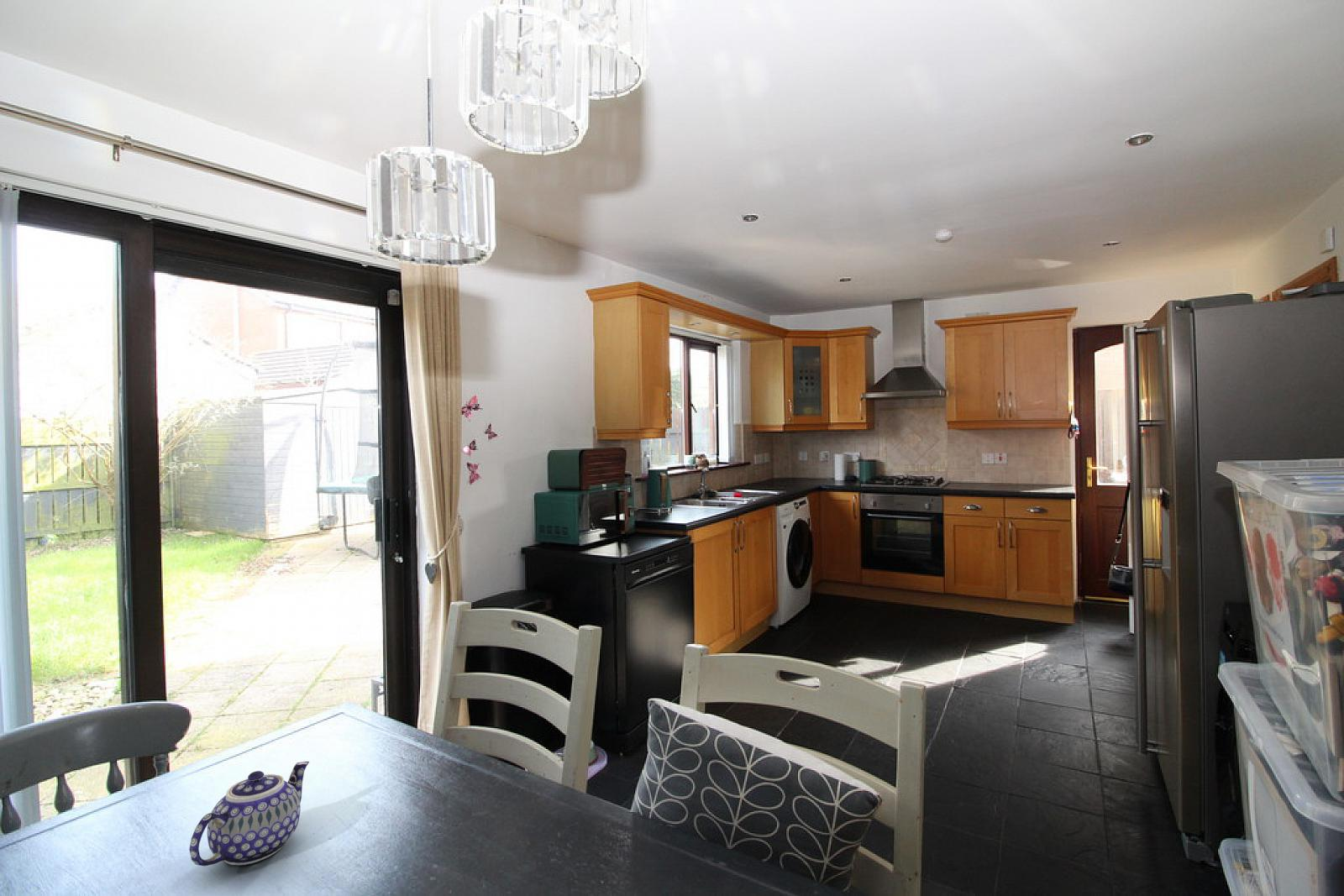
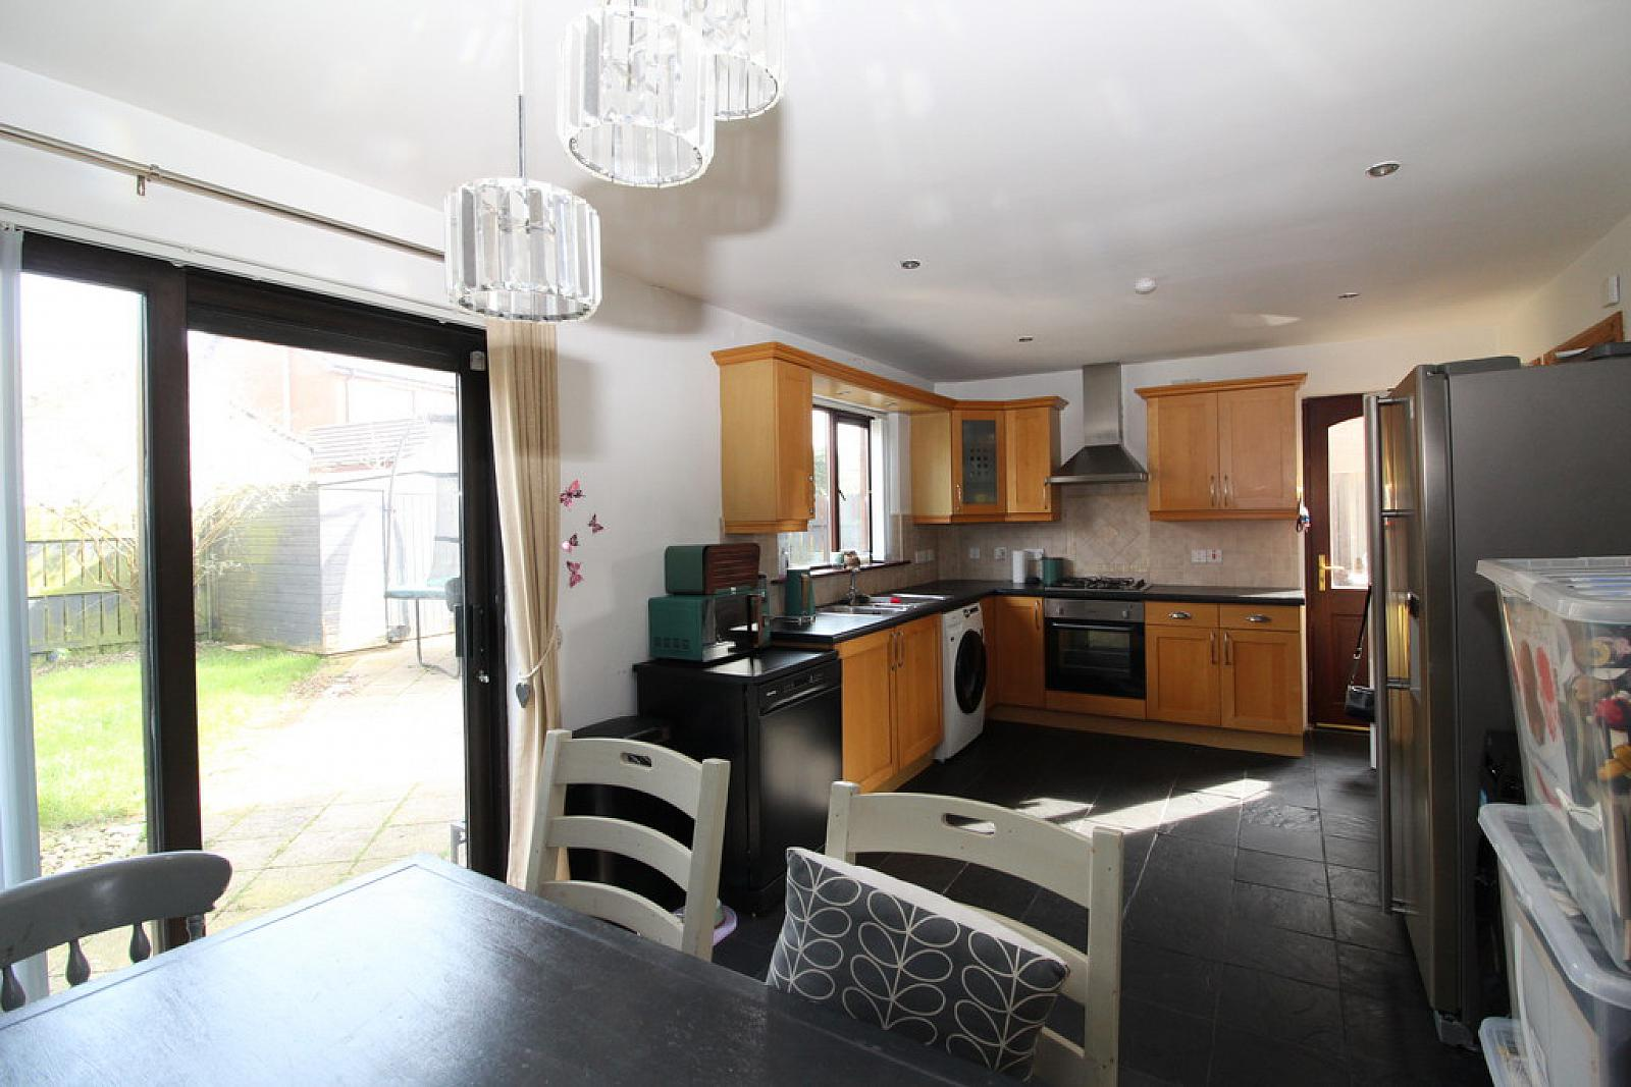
- teapot (255, 810)
